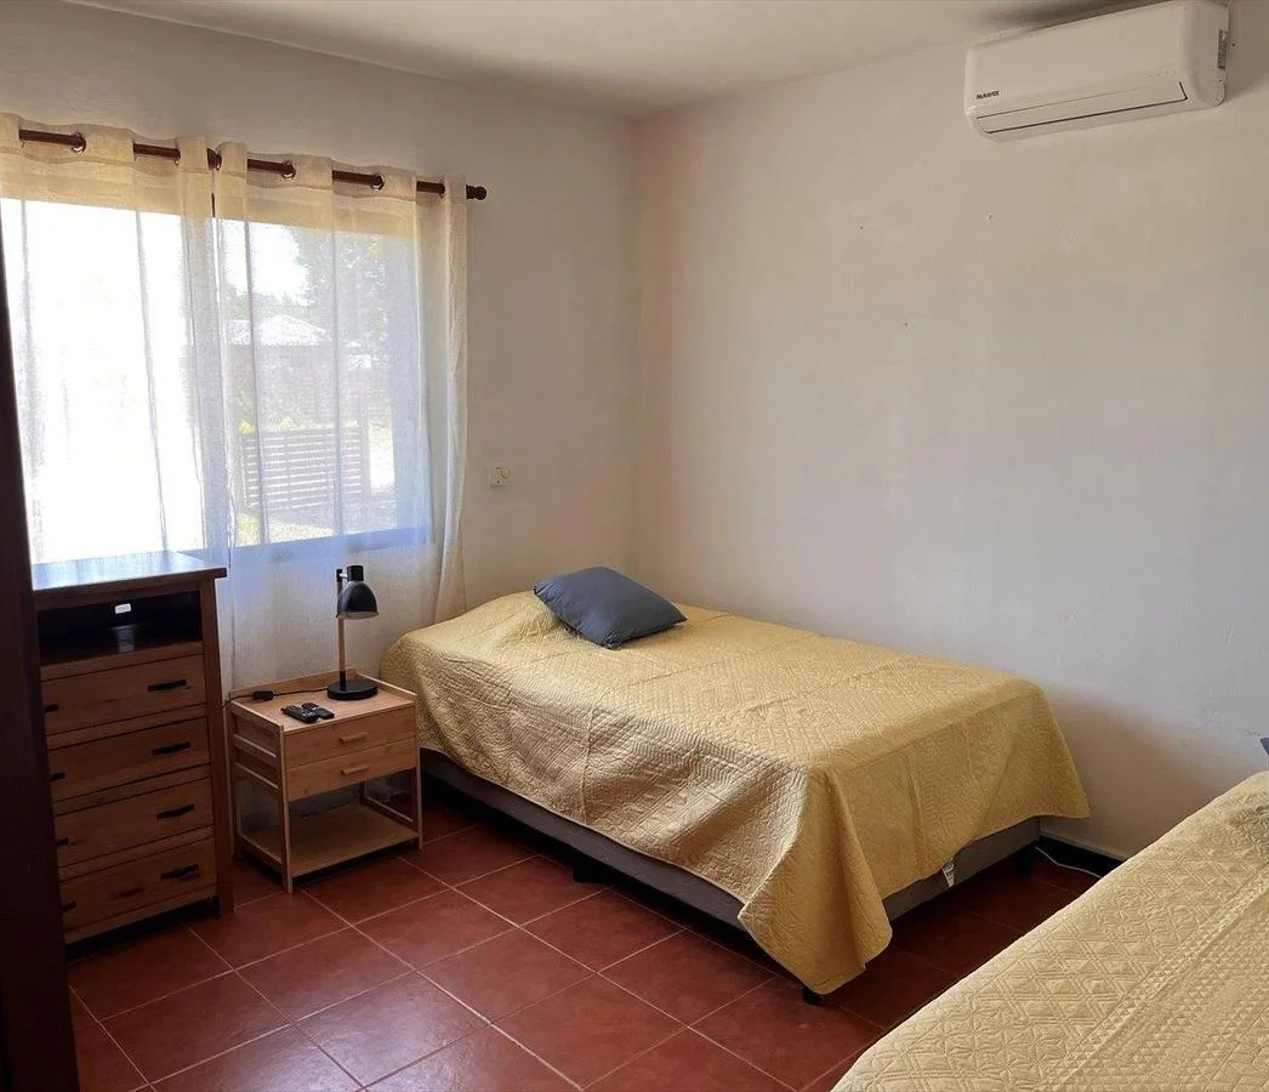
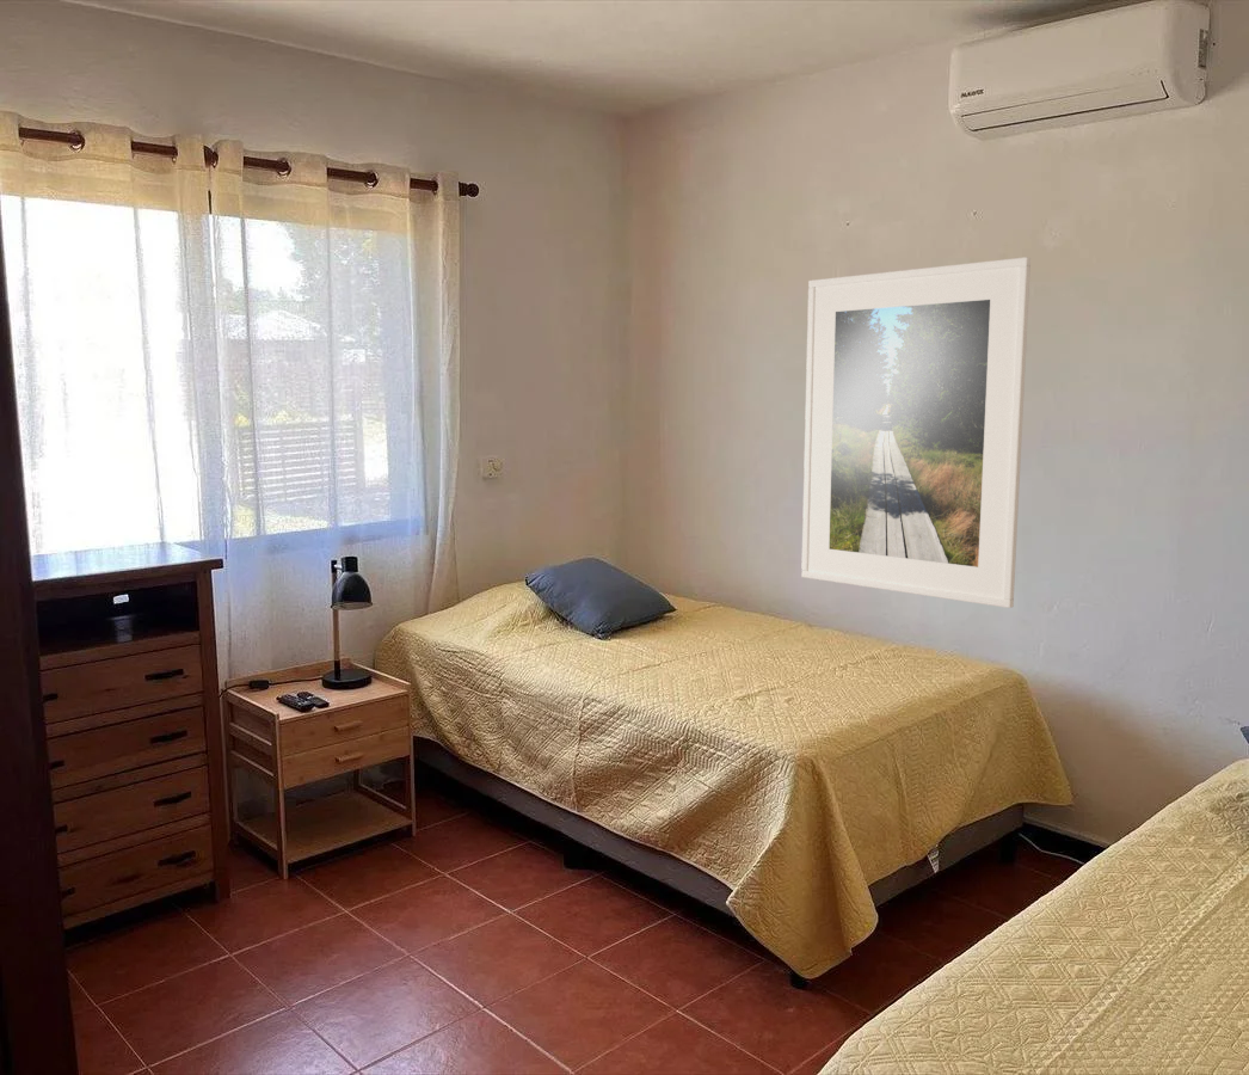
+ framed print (904, 434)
